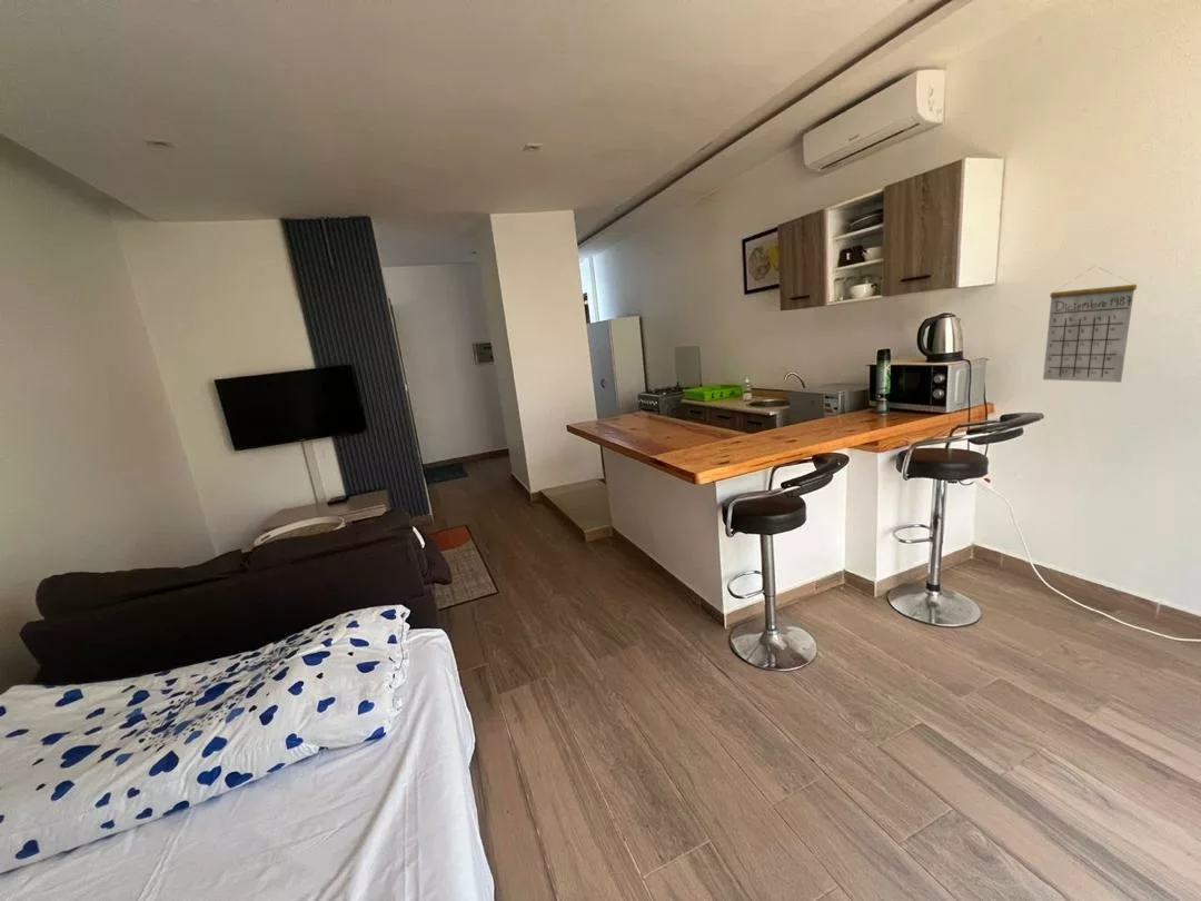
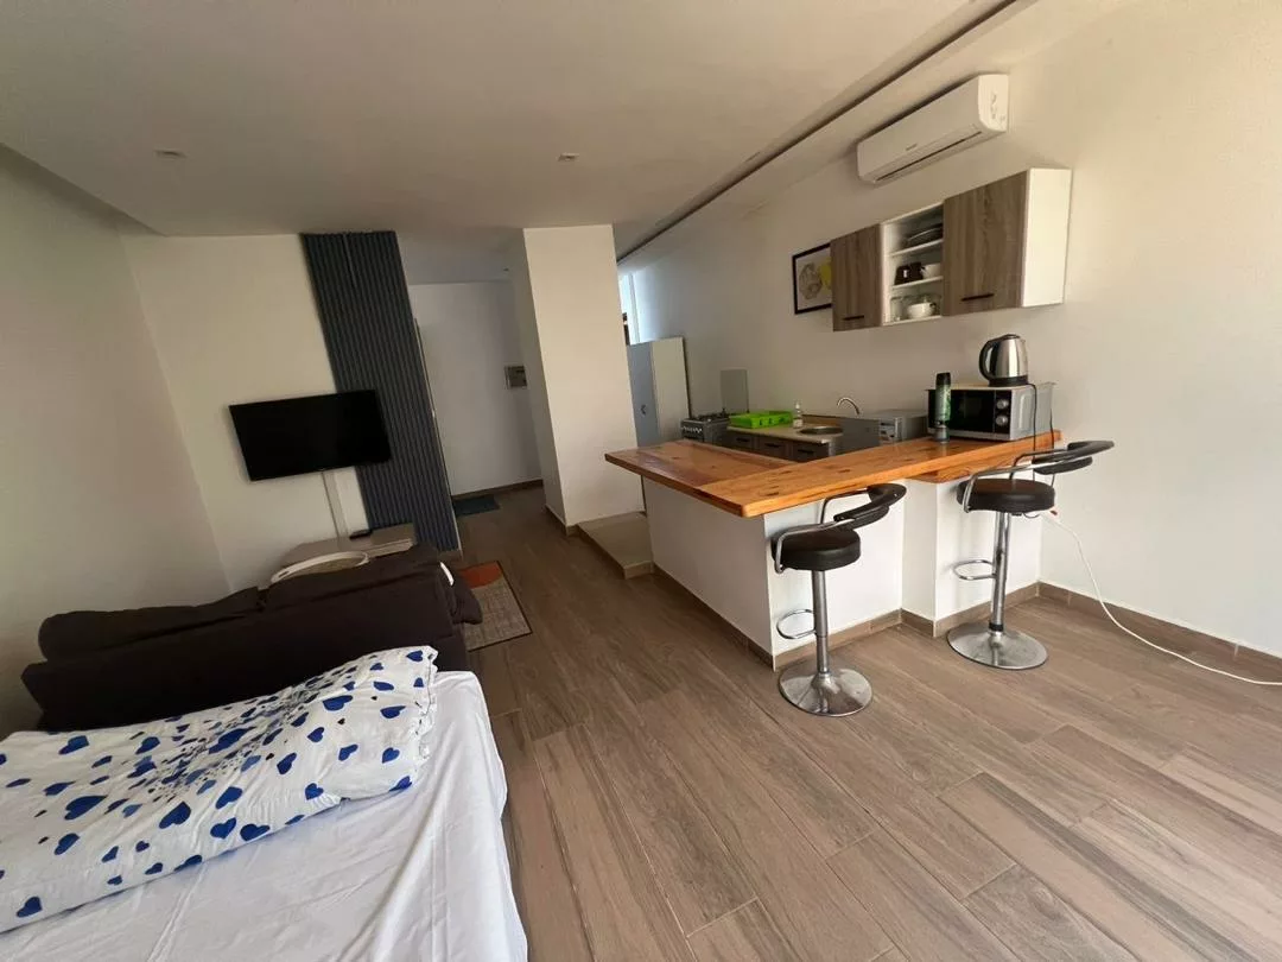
- calendar (1086, 325)
